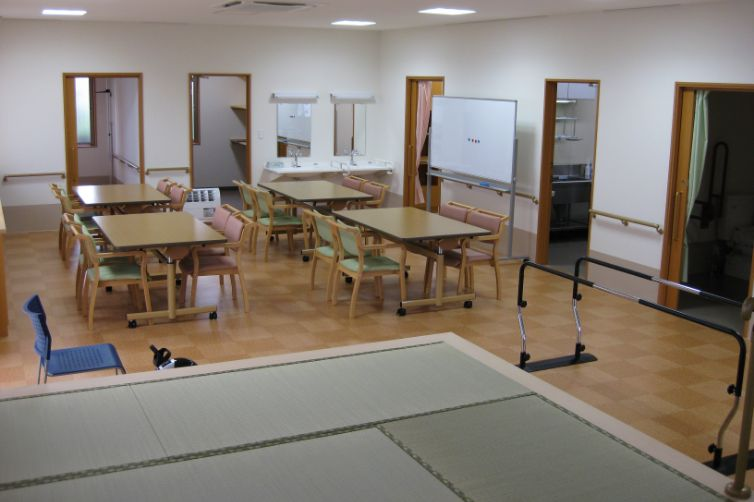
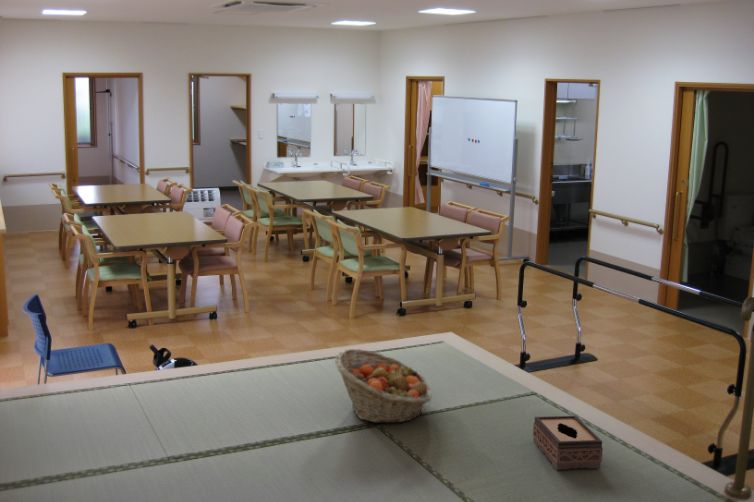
+ tissue box (566, 441)
+ fruit basket (383, 383)
